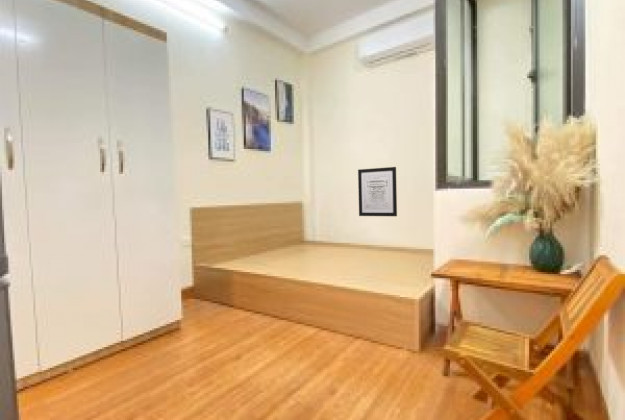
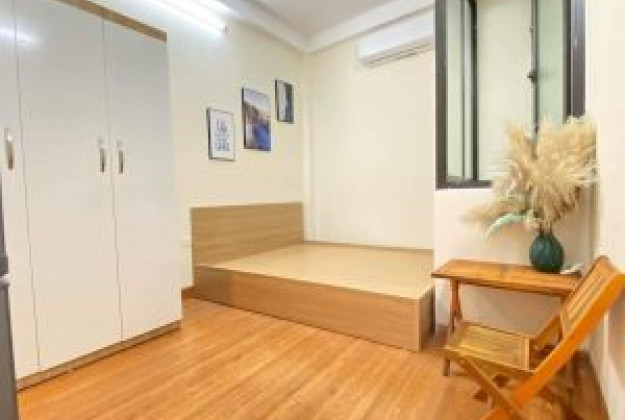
- wall art (376, 192)
